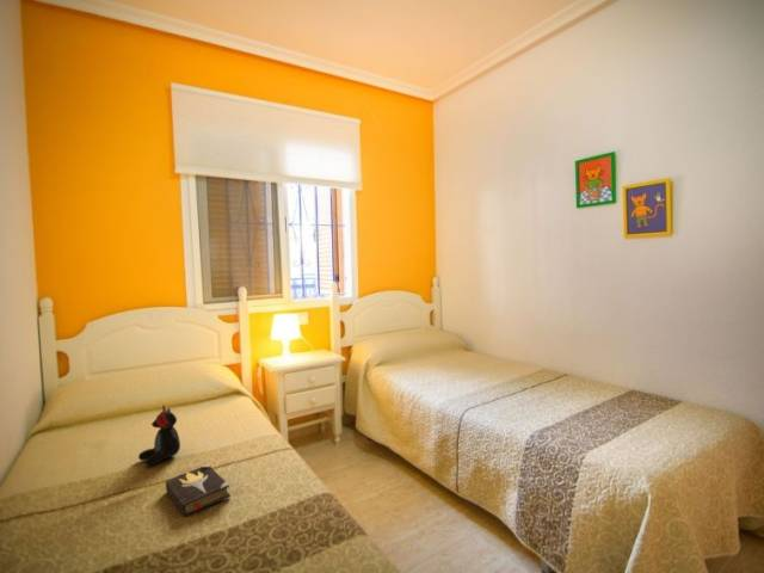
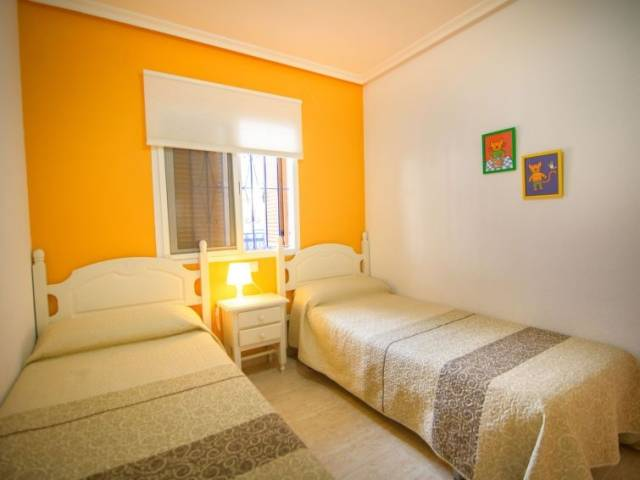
- teddy bear (159, 433)
- hardback book (197, 487)
